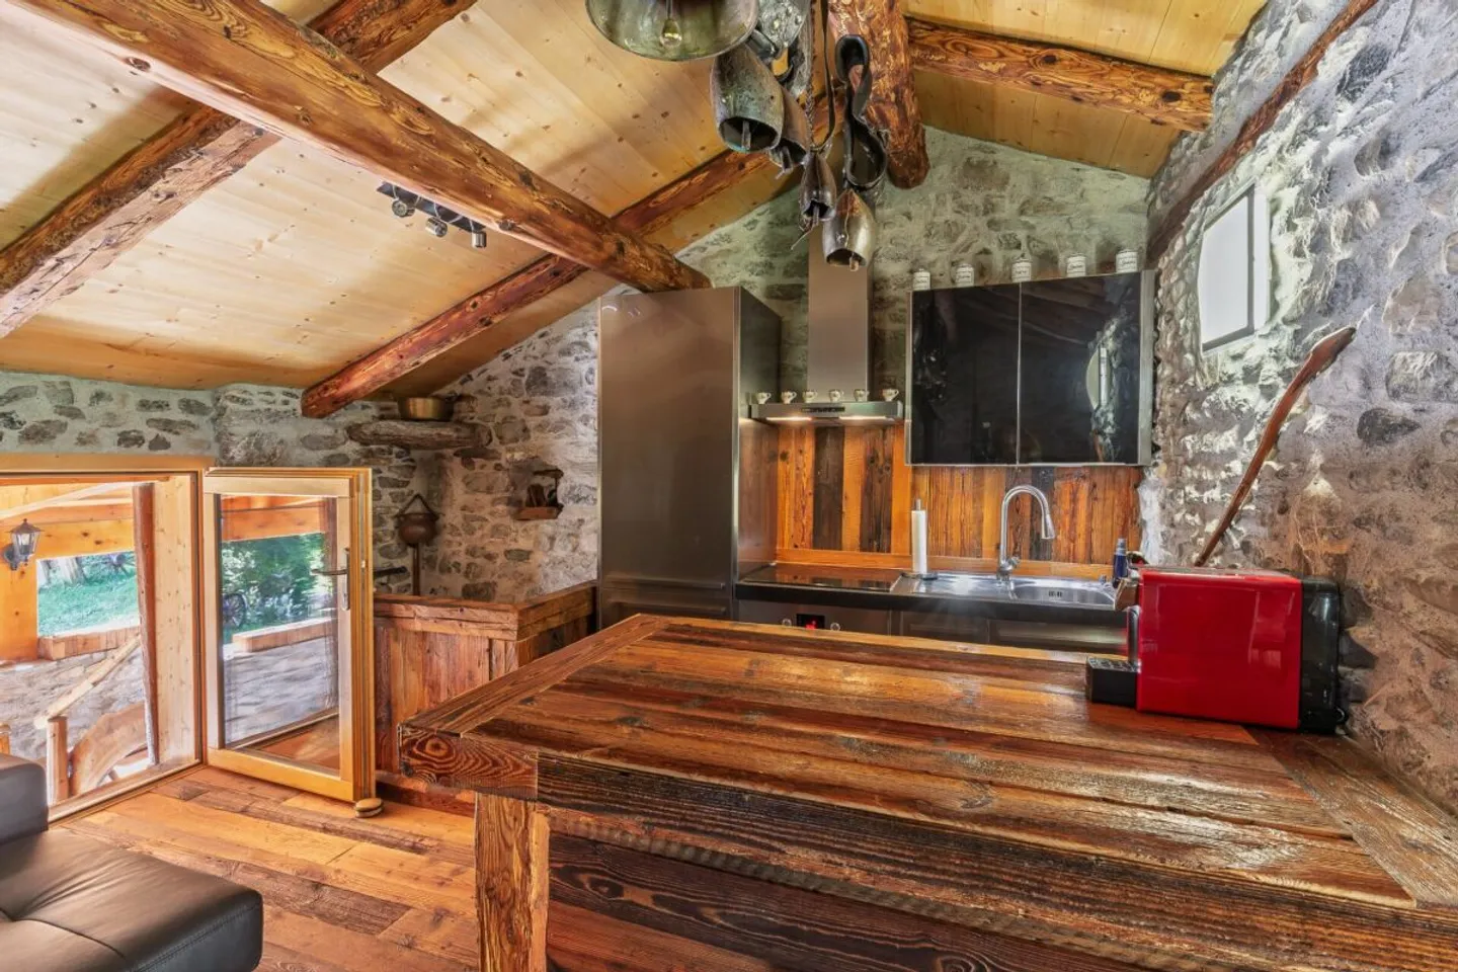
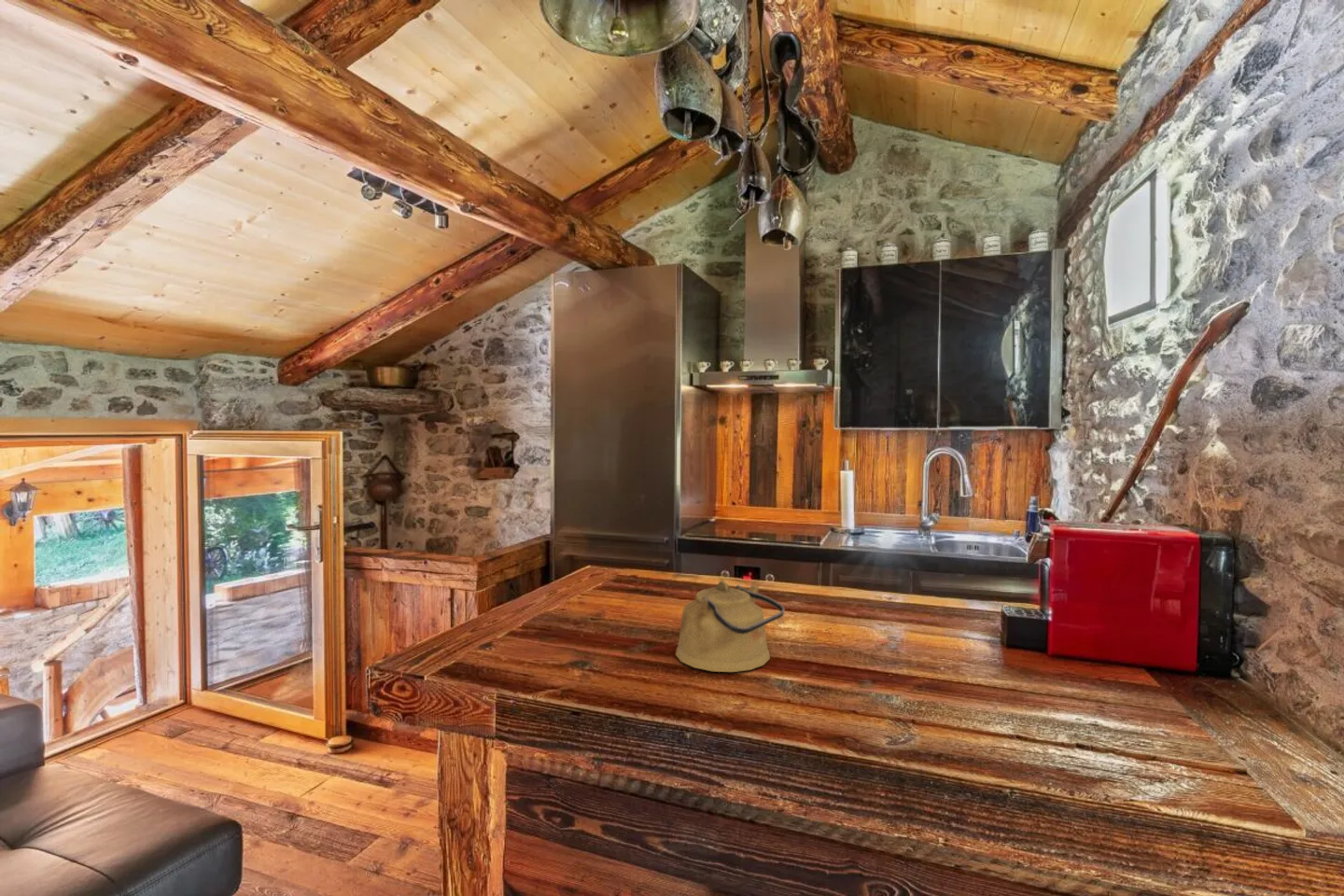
+ kettle (729, 615)
